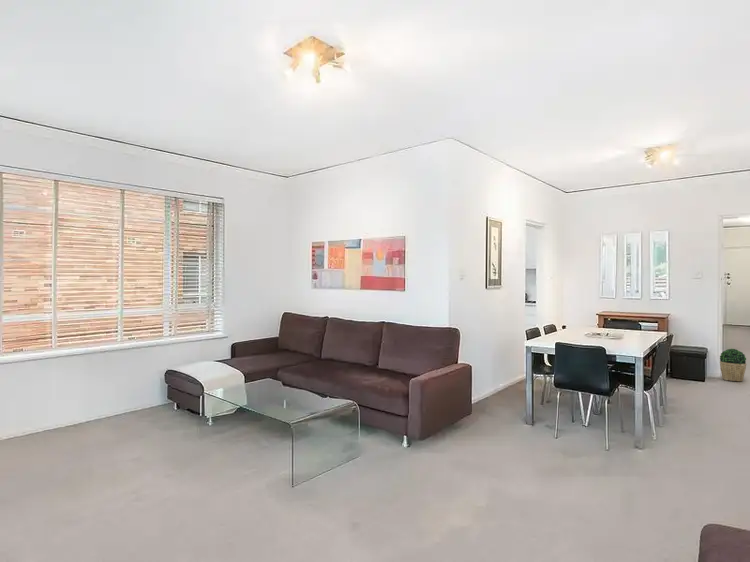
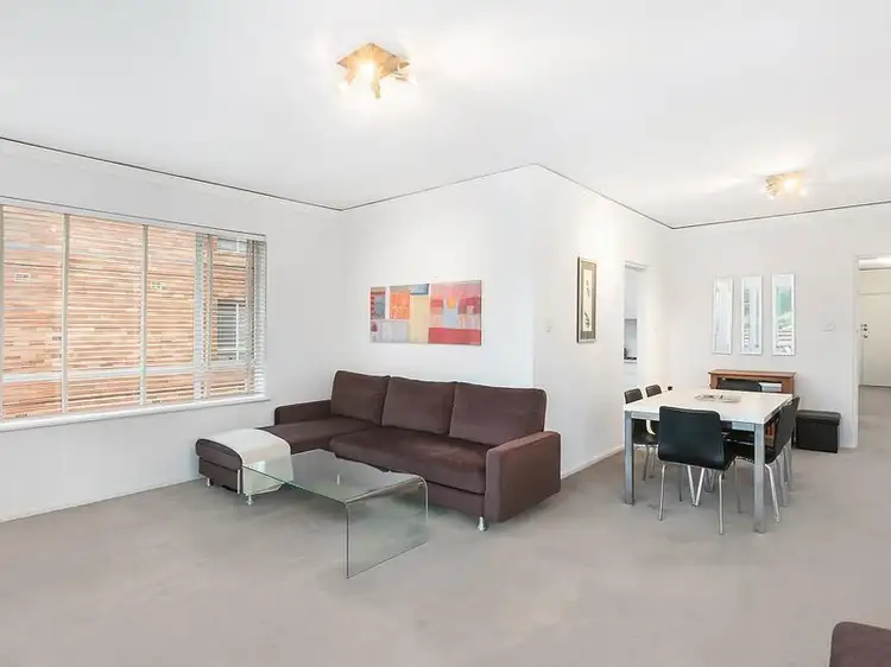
- potted plant (732, 364)
